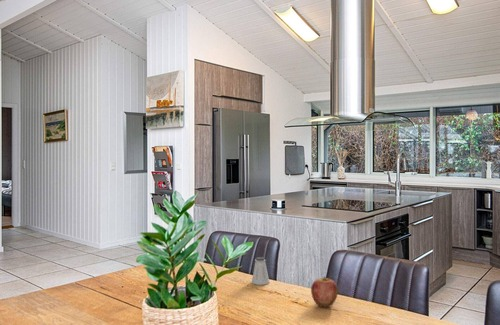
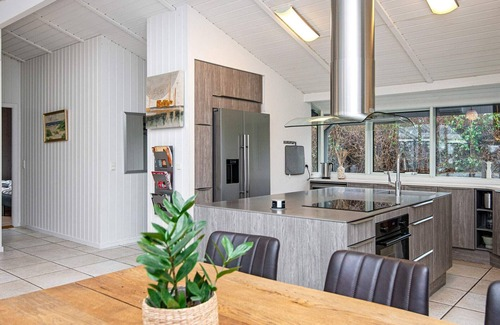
- apple (324, 291)
- saltshaker (260, 270)
